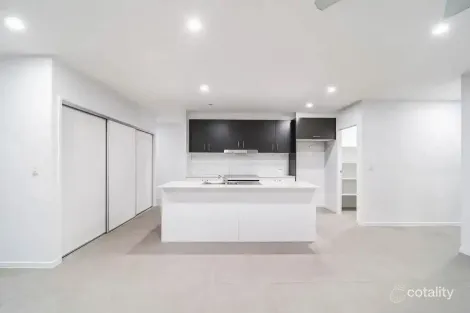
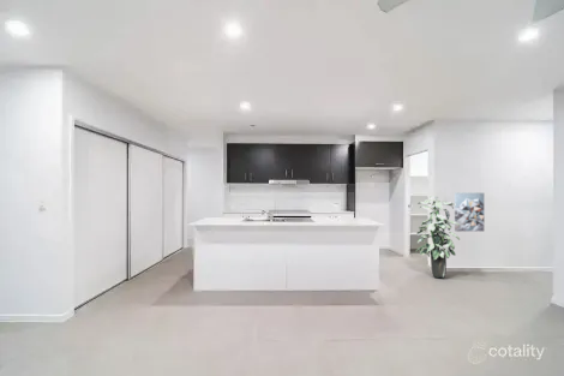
+ indoor plant (436, 235)
+ wall art (469, 211)
